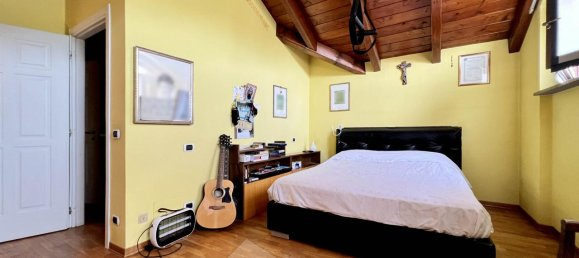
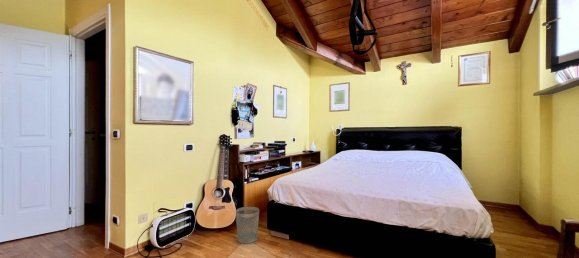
+ wastebasket (247, 225)
